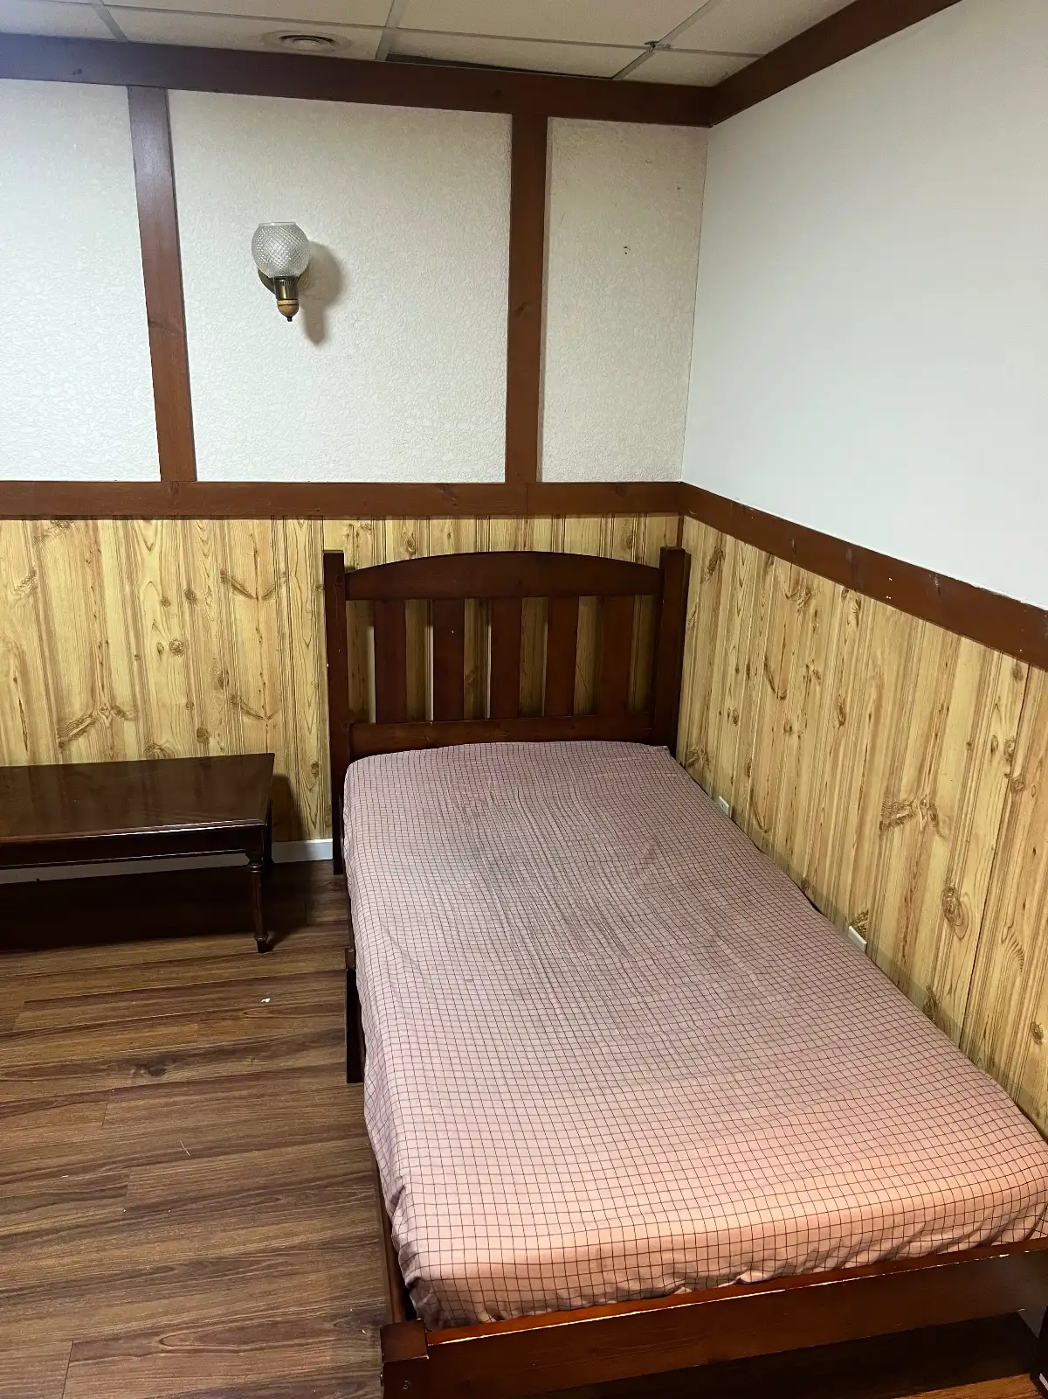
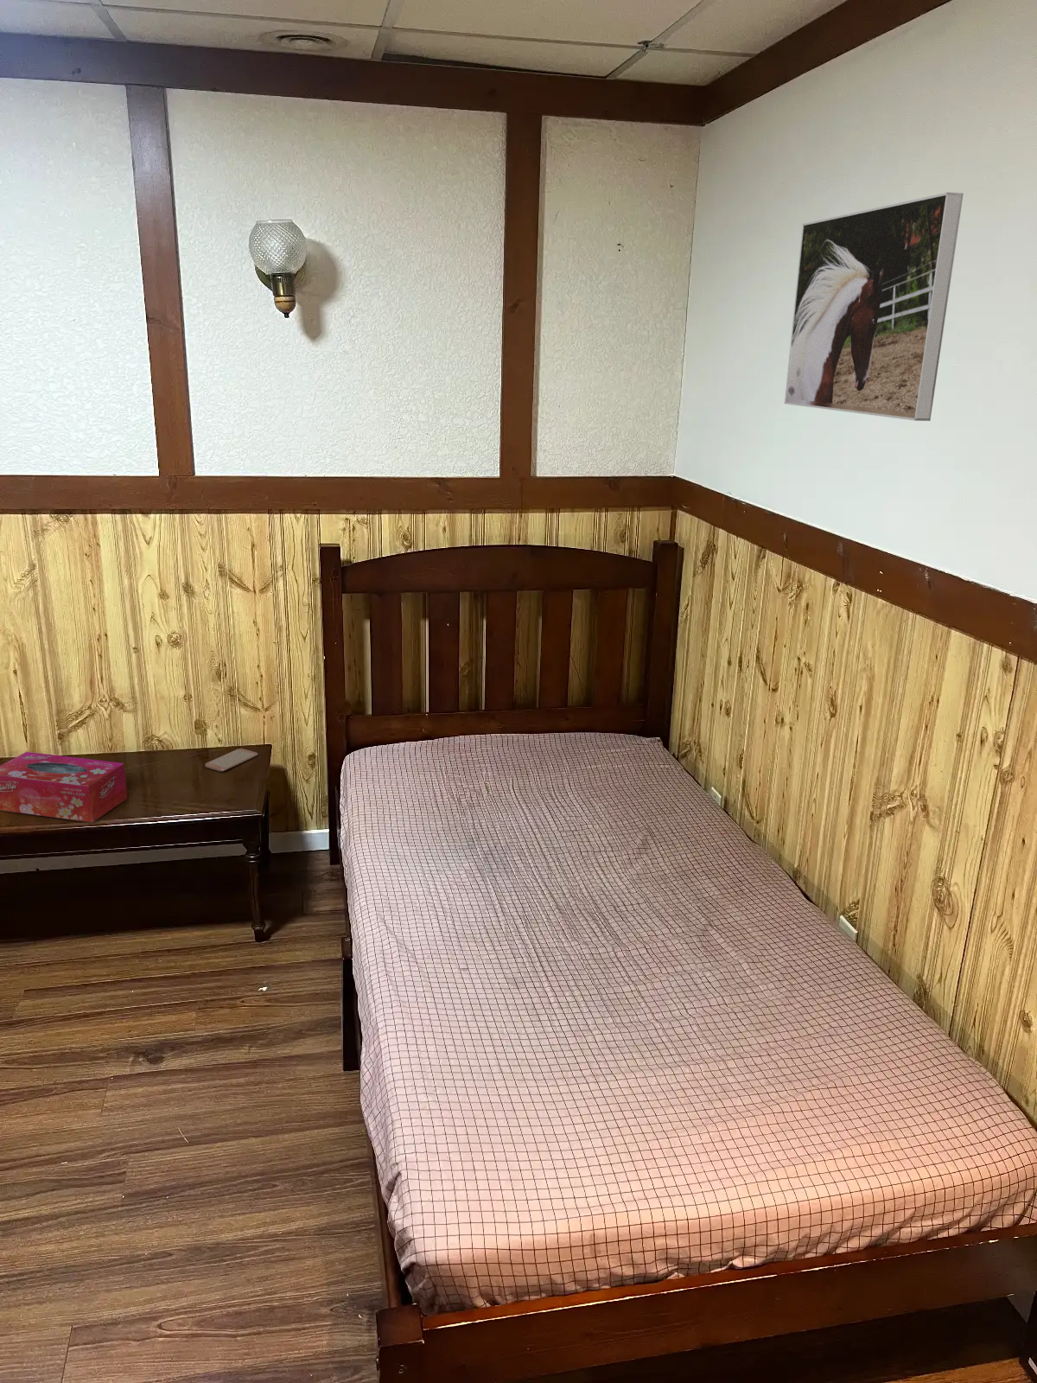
+ smartphone (232, 759)
+ tissue box (58, 786)
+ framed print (861, 313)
